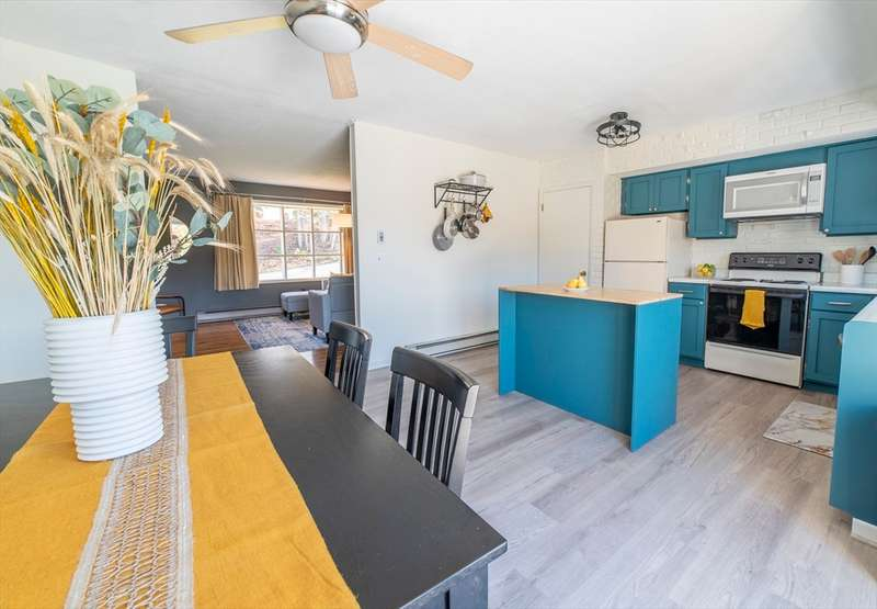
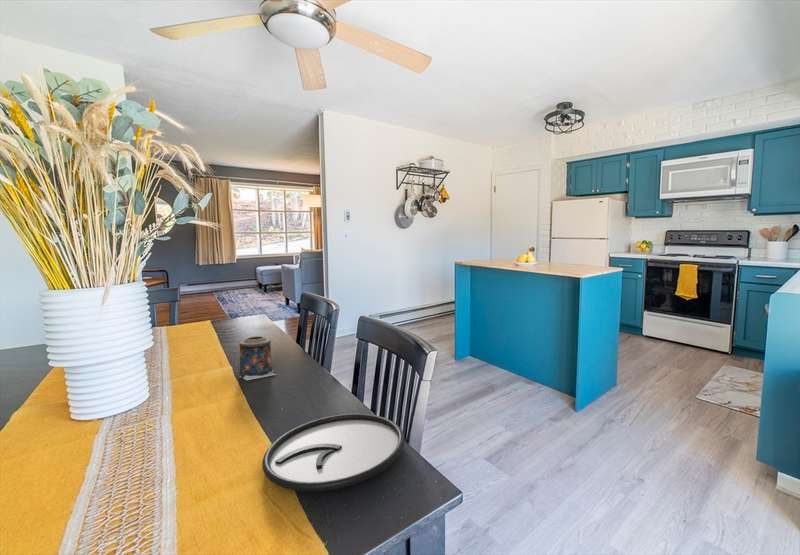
+ candle (258, 356)
+ plate (336, 445)
